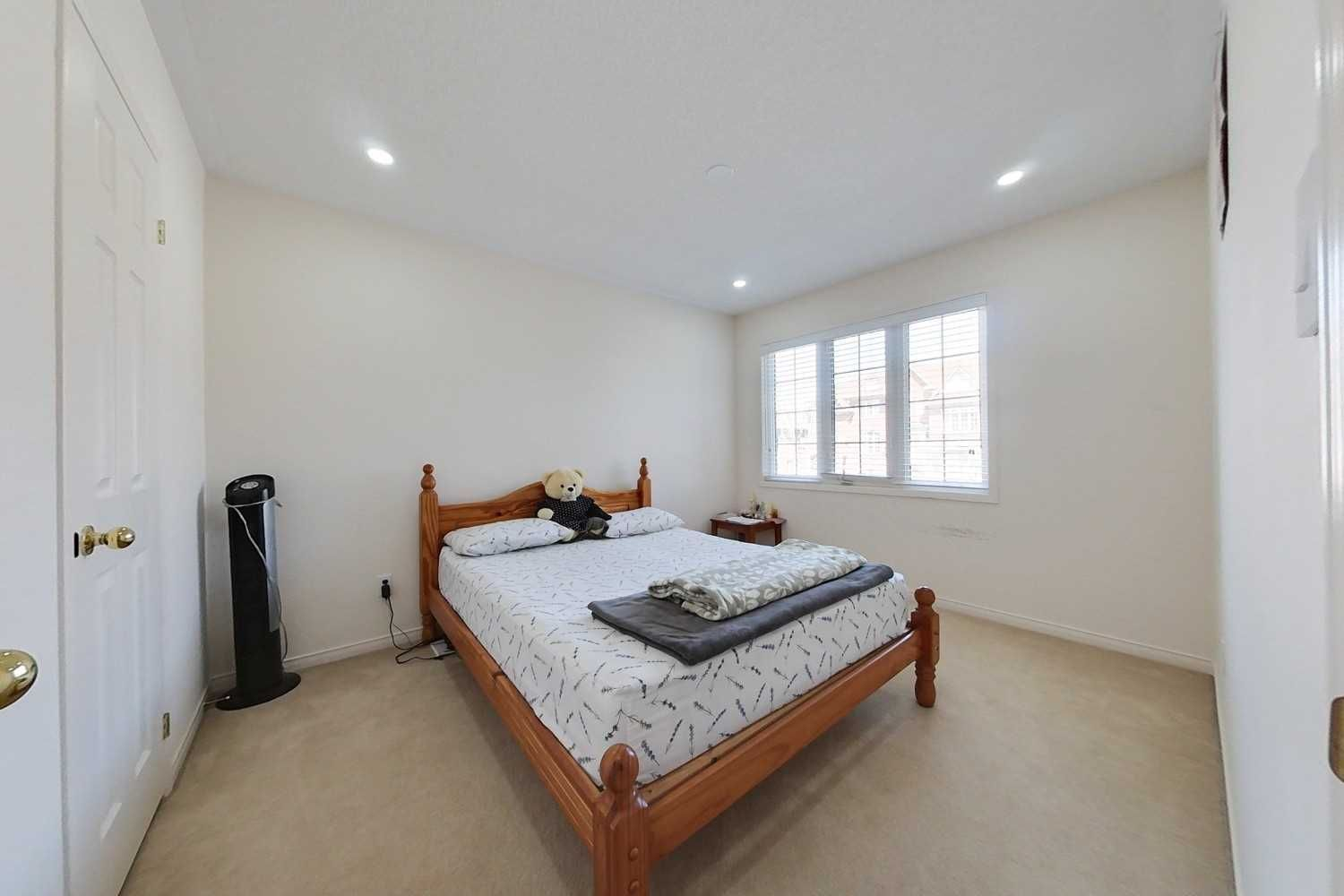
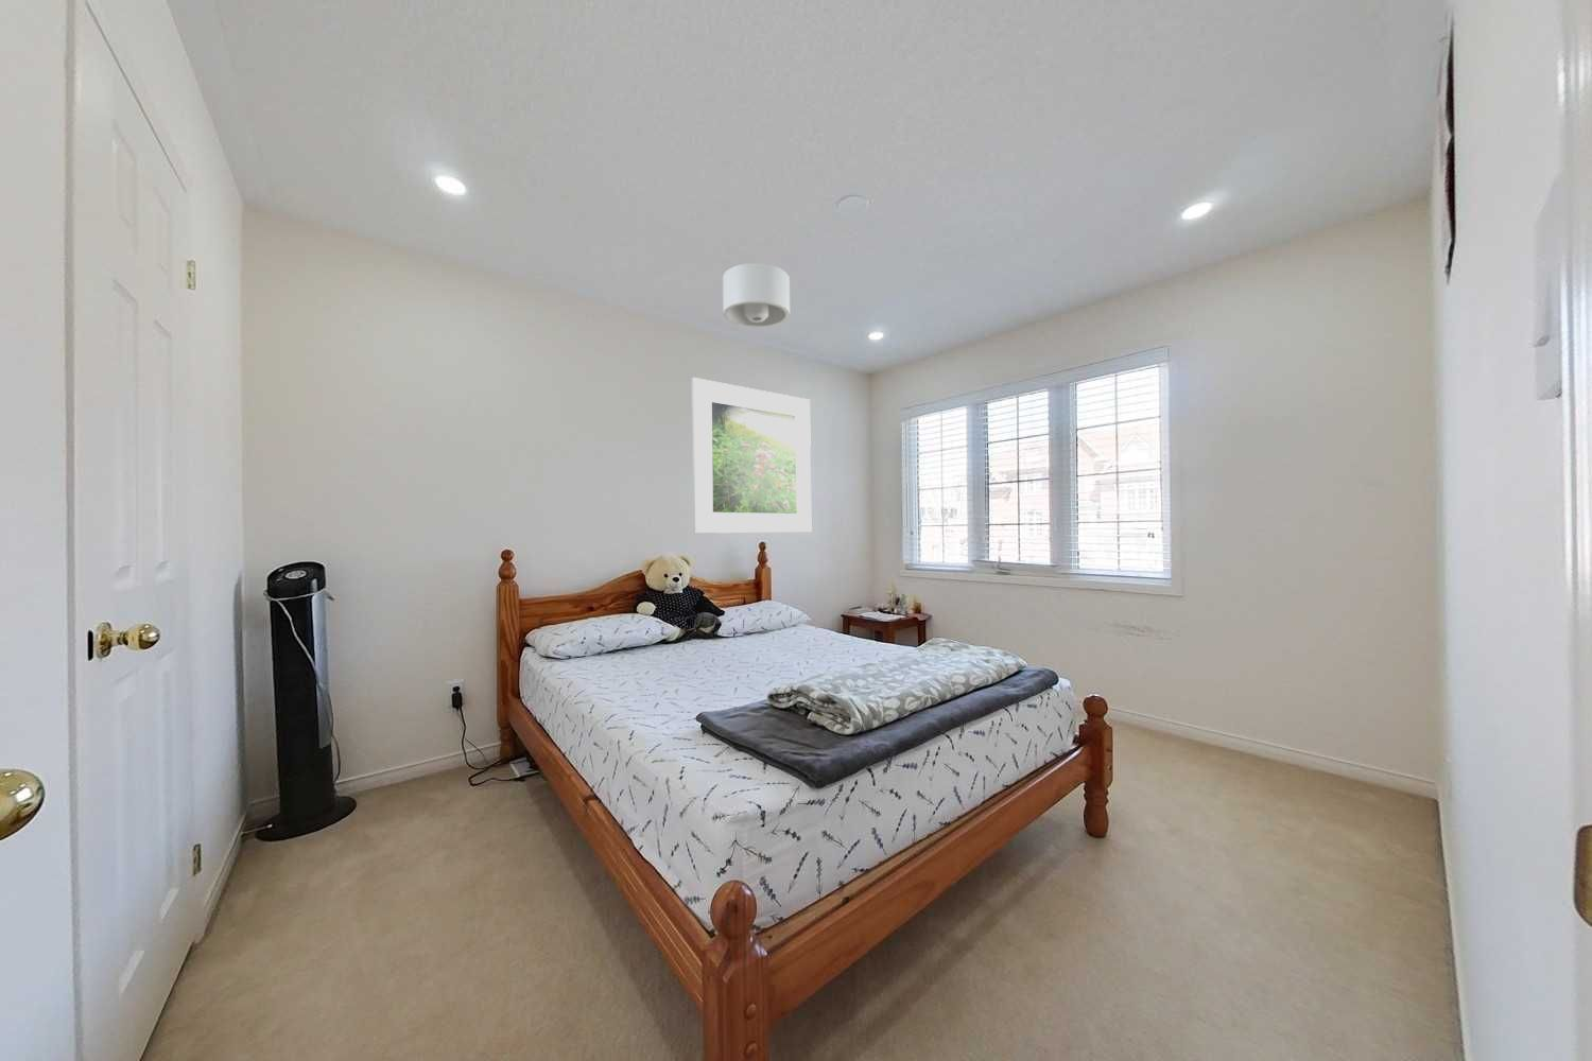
+ ceiling light (756, 300)
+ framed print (756, 461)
